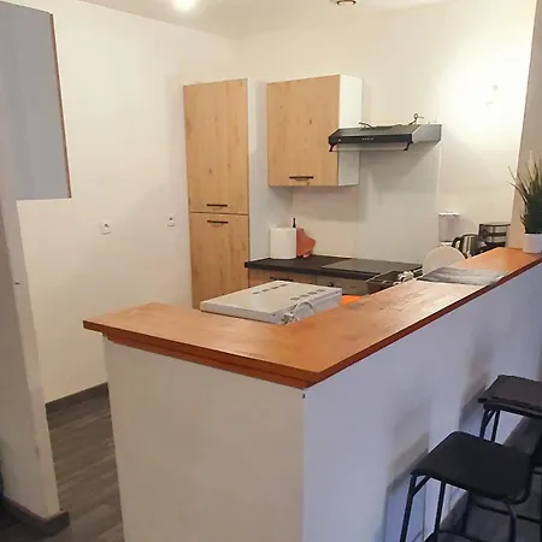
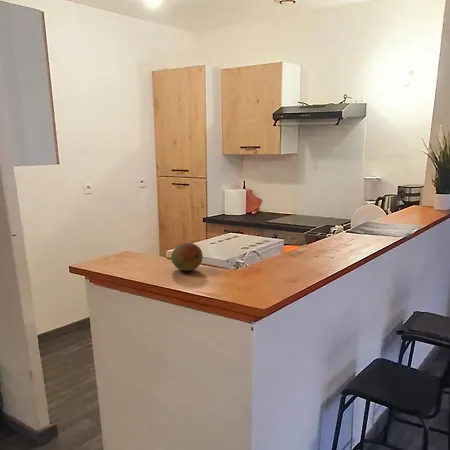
+ fruit (185, 256)
